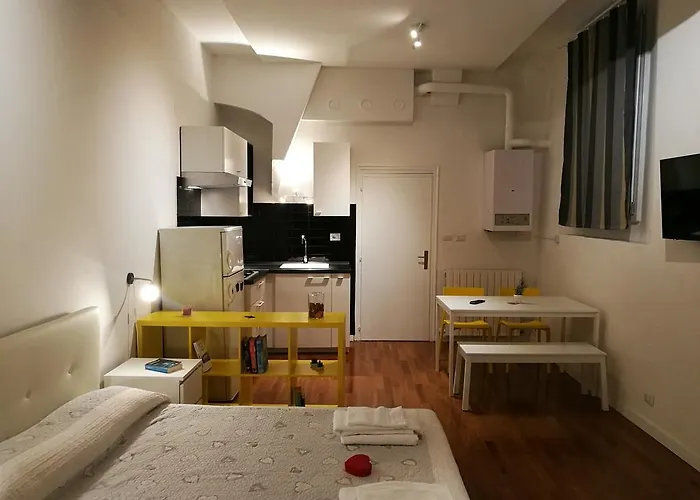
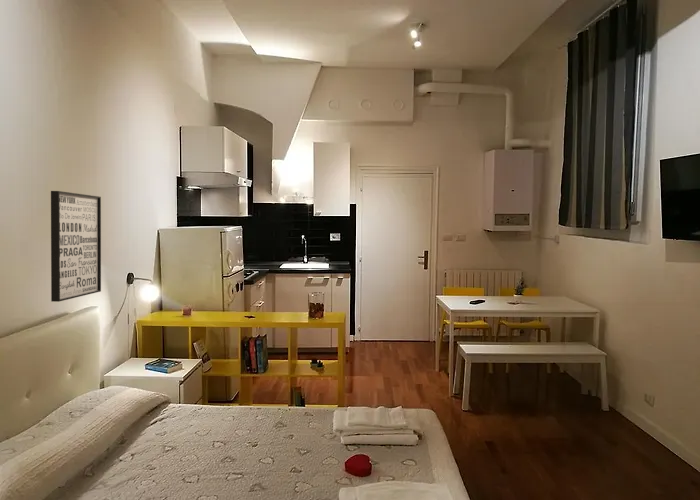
+ wall art (77, 245)
